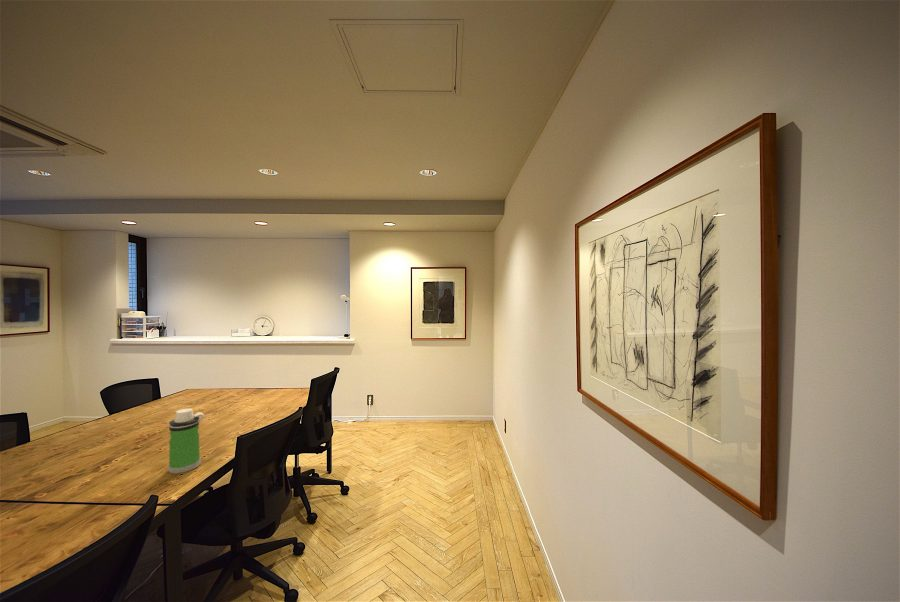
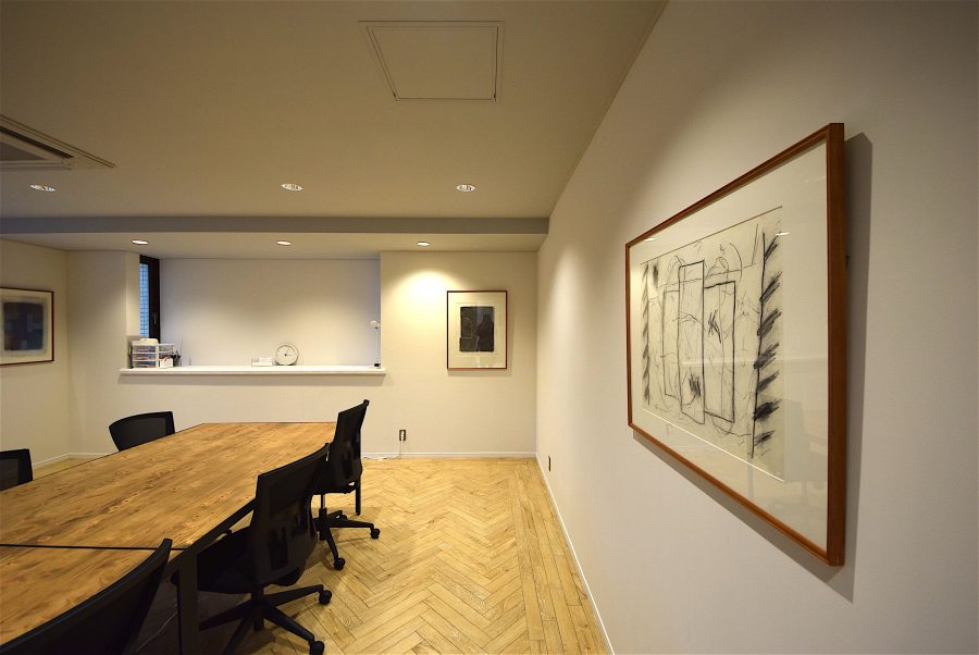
- water bottle (185, 438)
